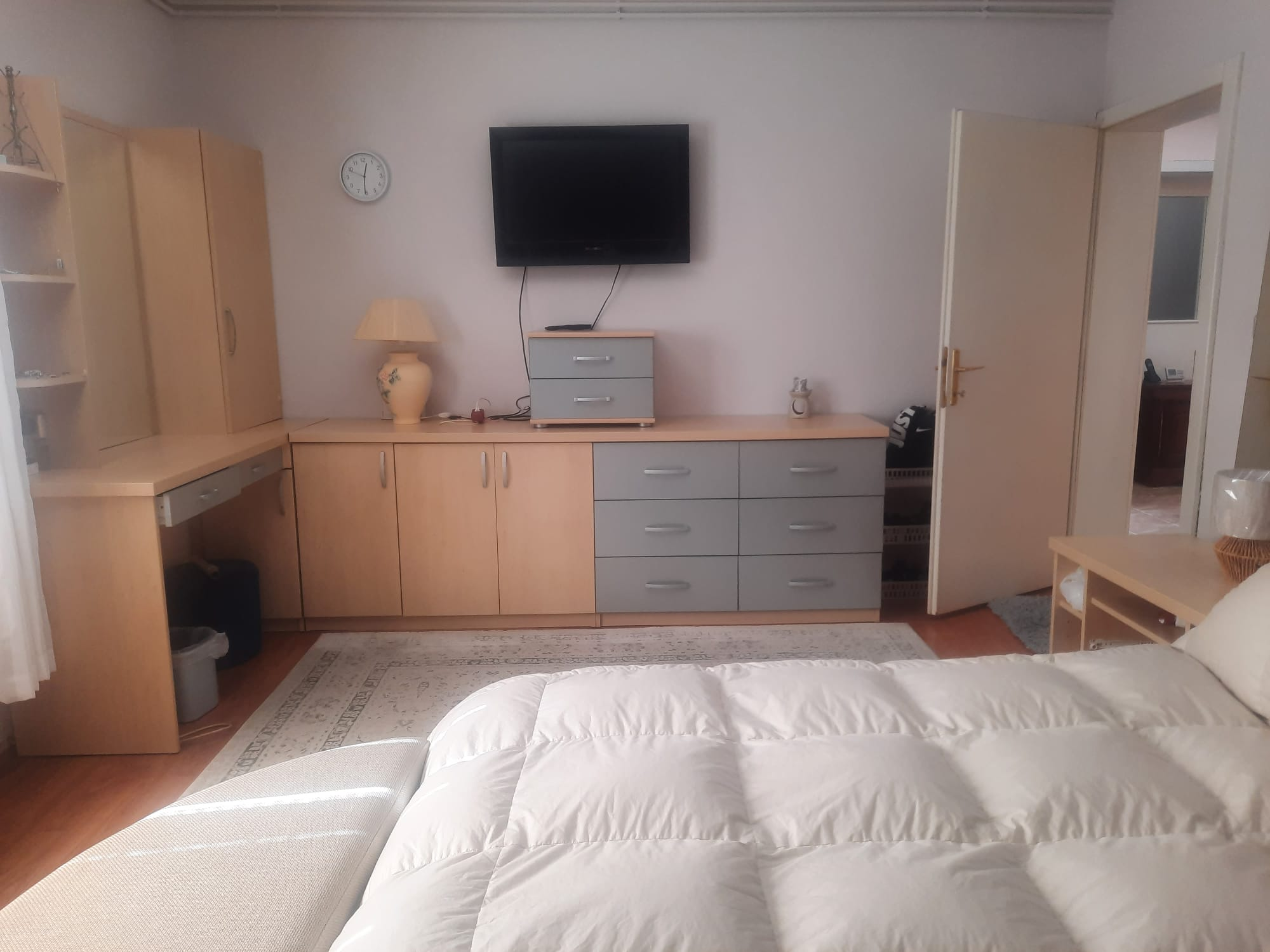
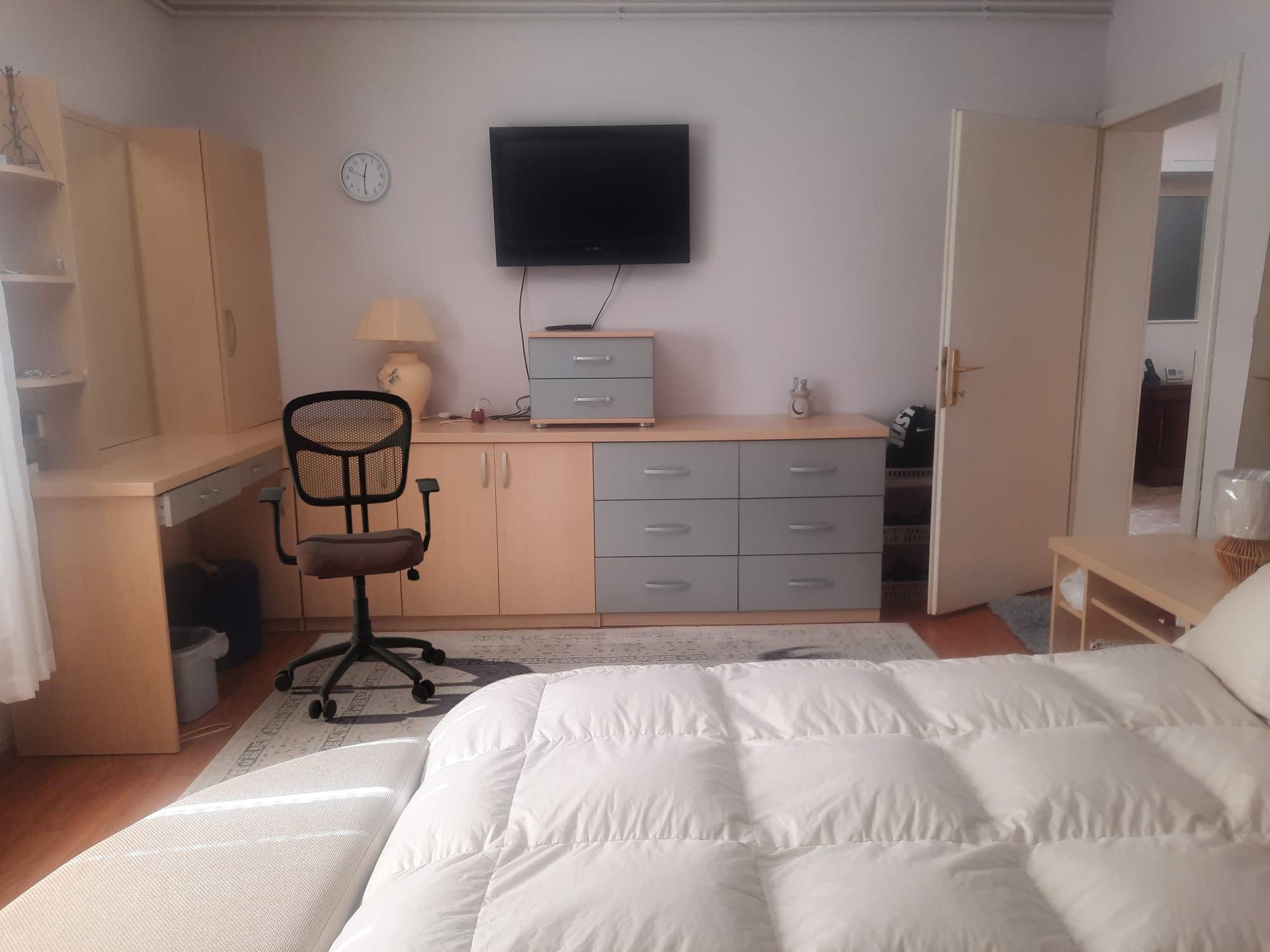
+ office chair (354, 542)
